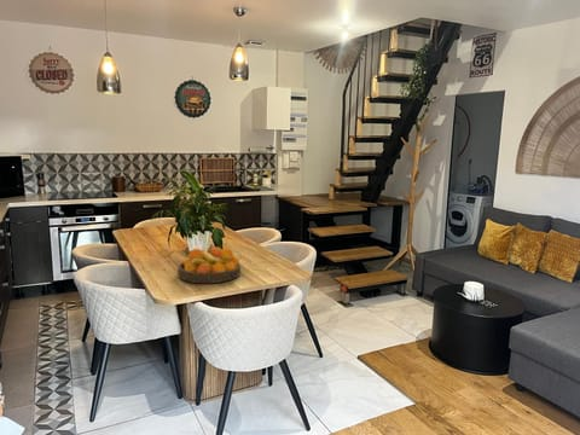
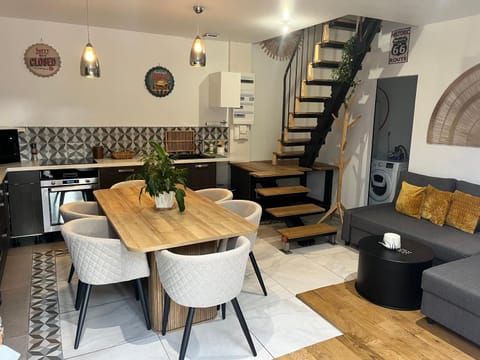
- fruit bowl (209, 260)
